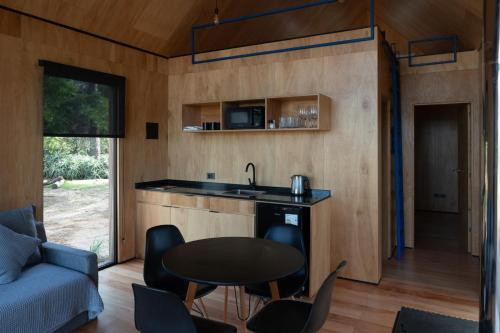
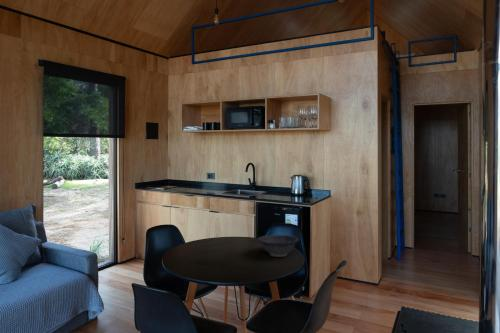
+ decorative bowl (278, 246)
